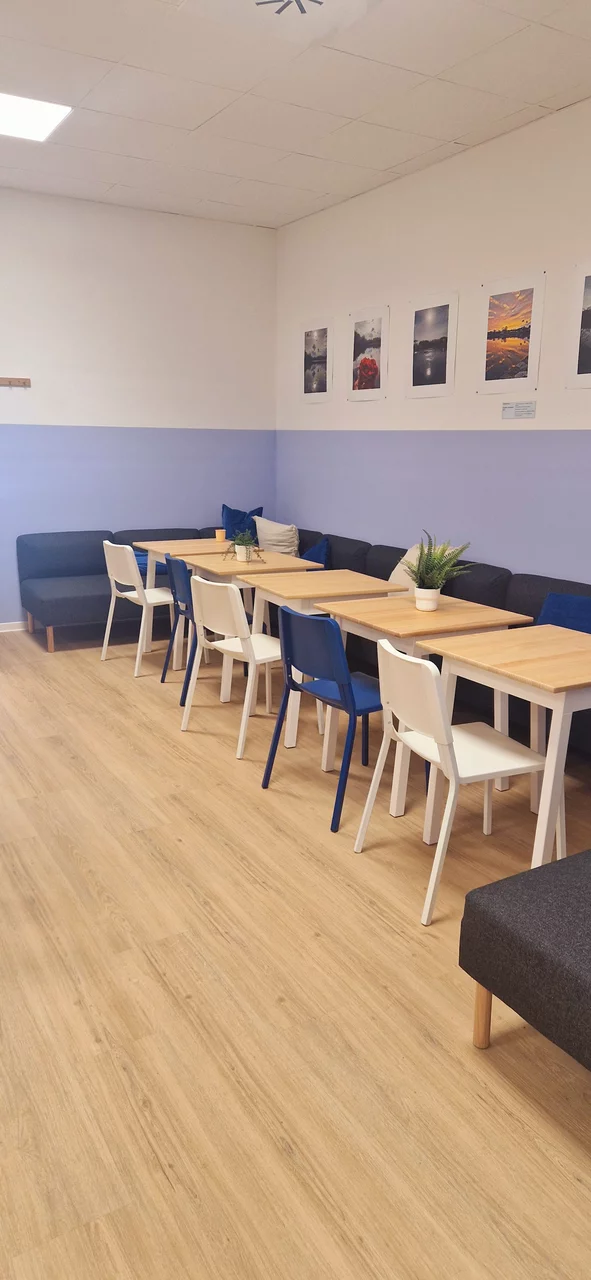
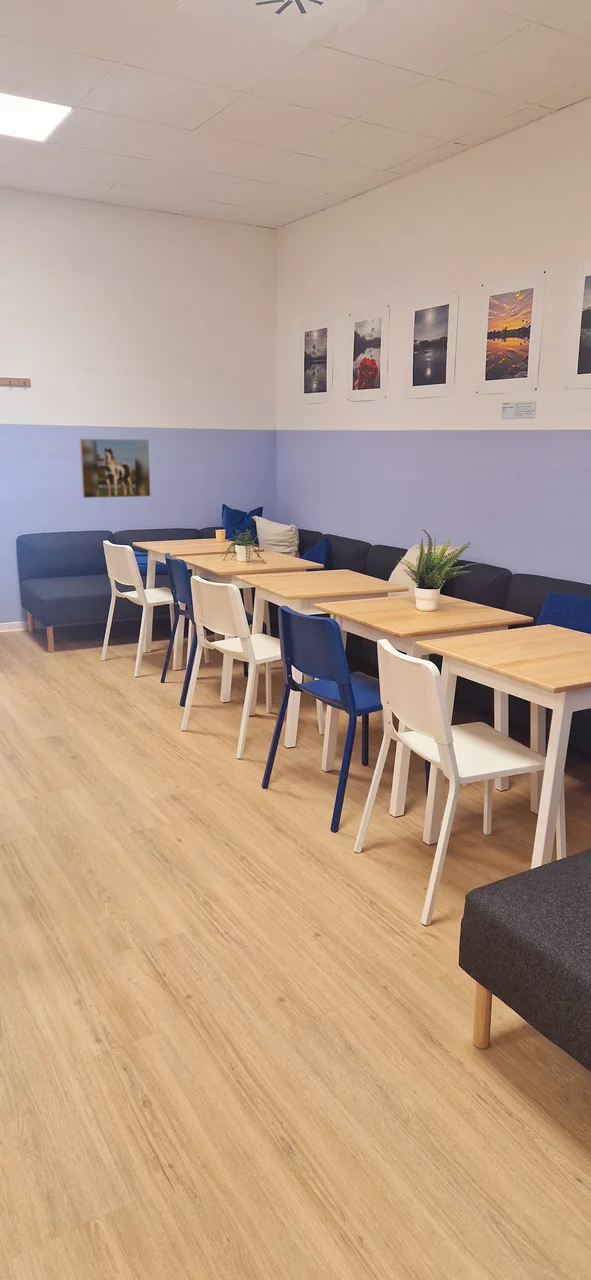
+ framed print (115, 468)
